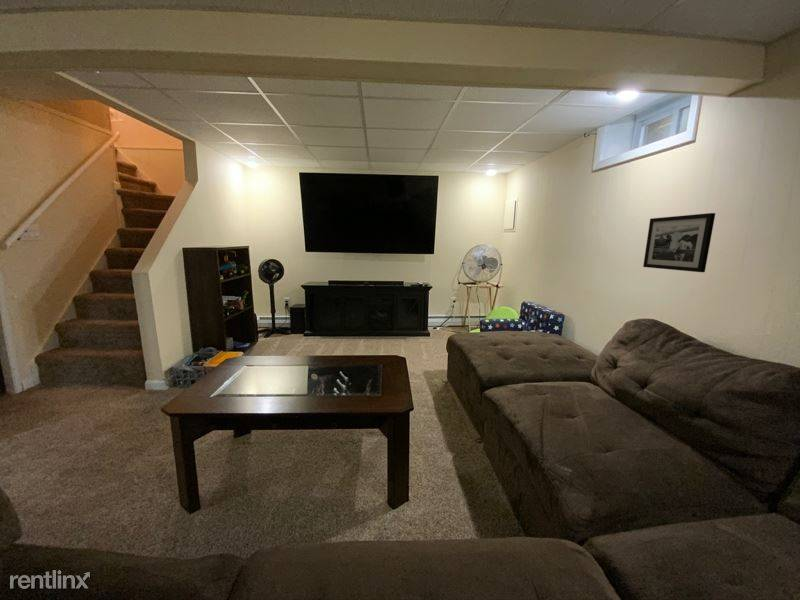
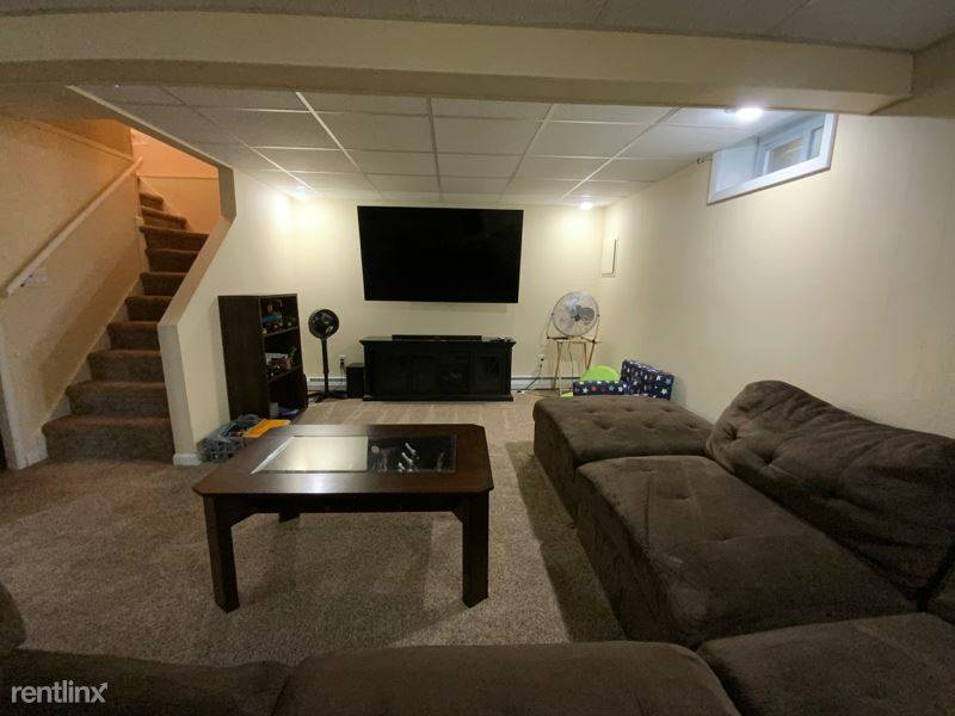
- picture frame (675, 243)
